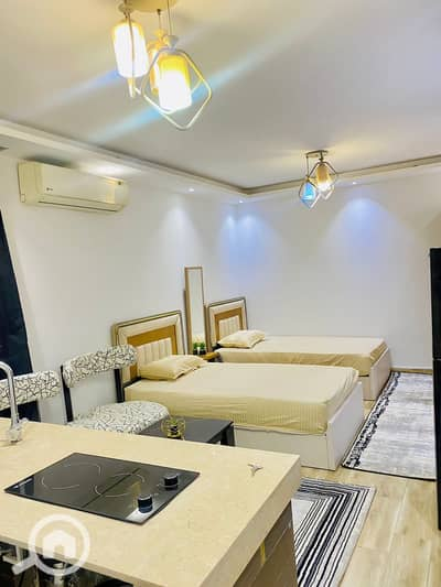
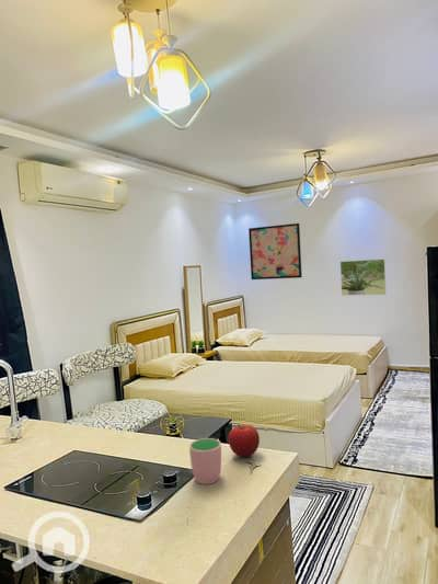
+ wall art (274, 252)
+ cup (203, 459)
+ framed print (362, 277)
+ fruit (243, 439)
